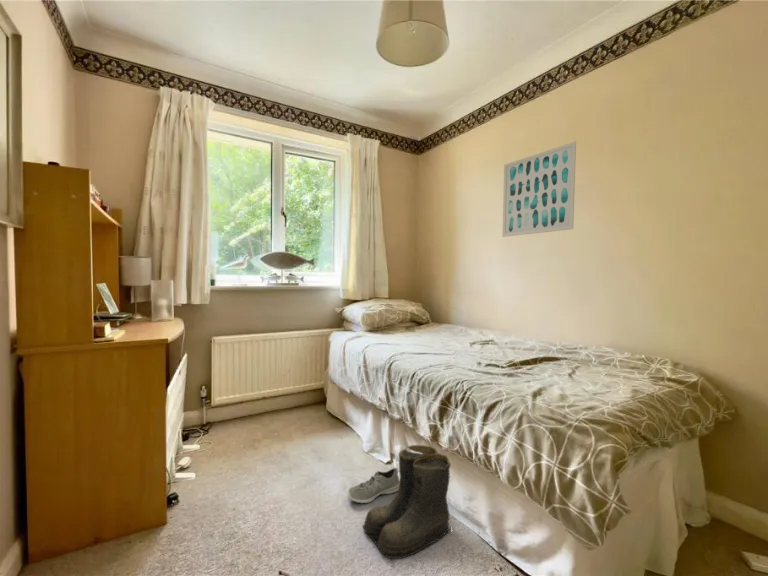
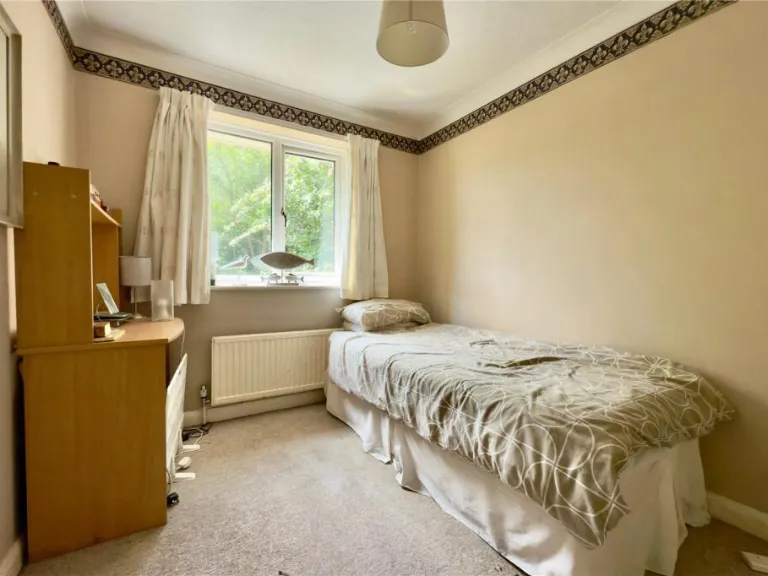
- sneaker (373, 482)
- boots (407, 494)
- wall art (535, 194)
